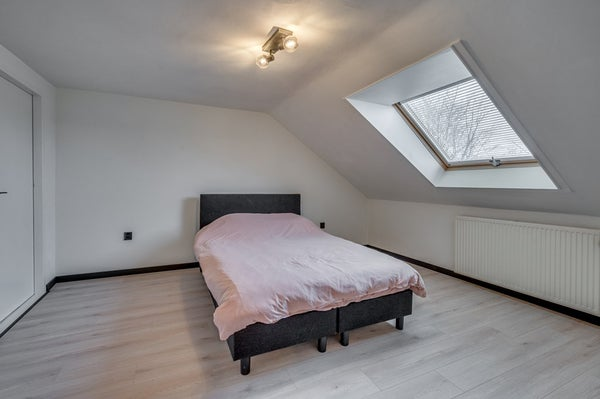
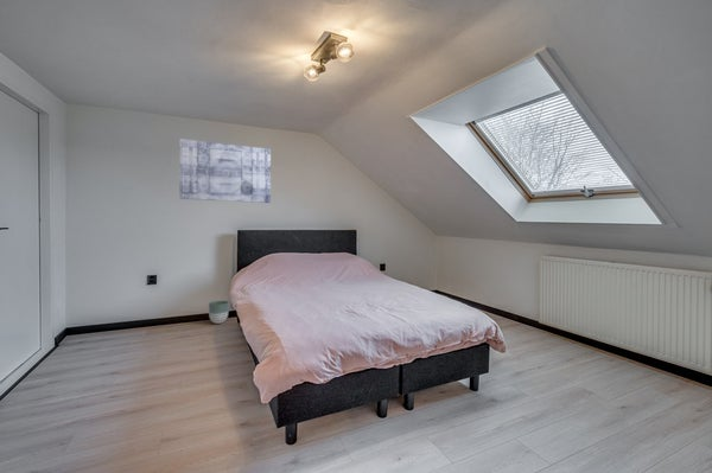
+ planter (218, 312)
+ wall art (227, 172)
